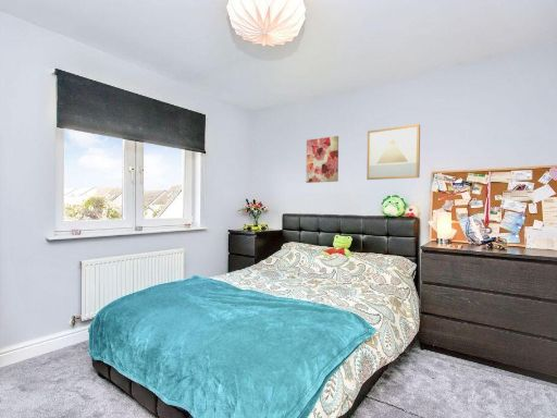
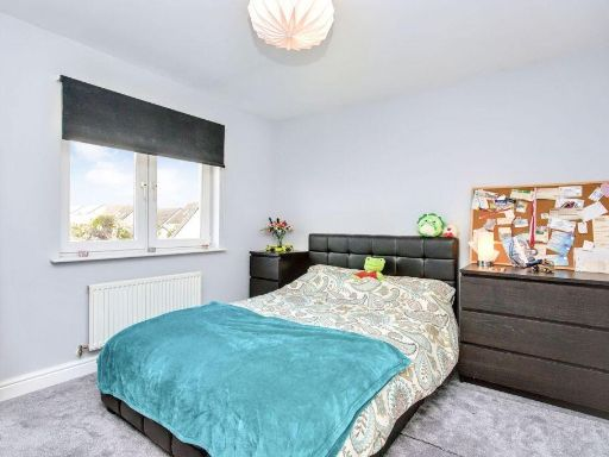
- wall art (392, 152)
- wall art (321, 160)
